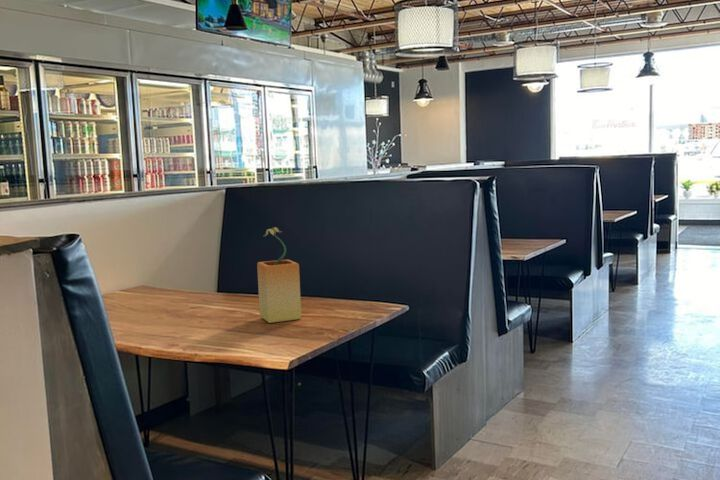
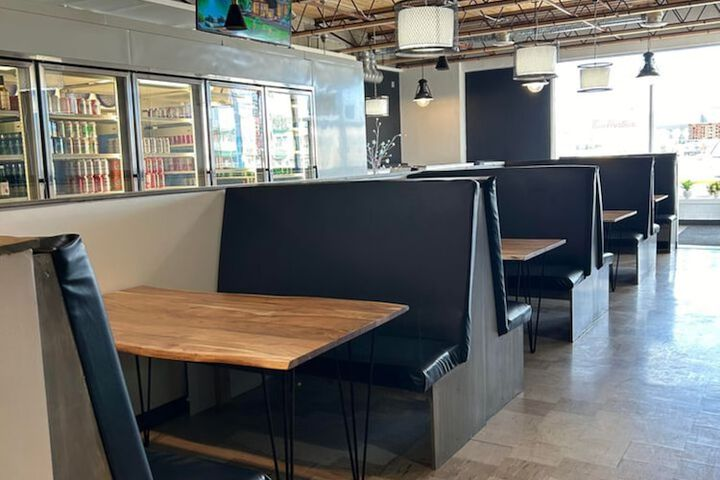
- potted plant (278, 273)
